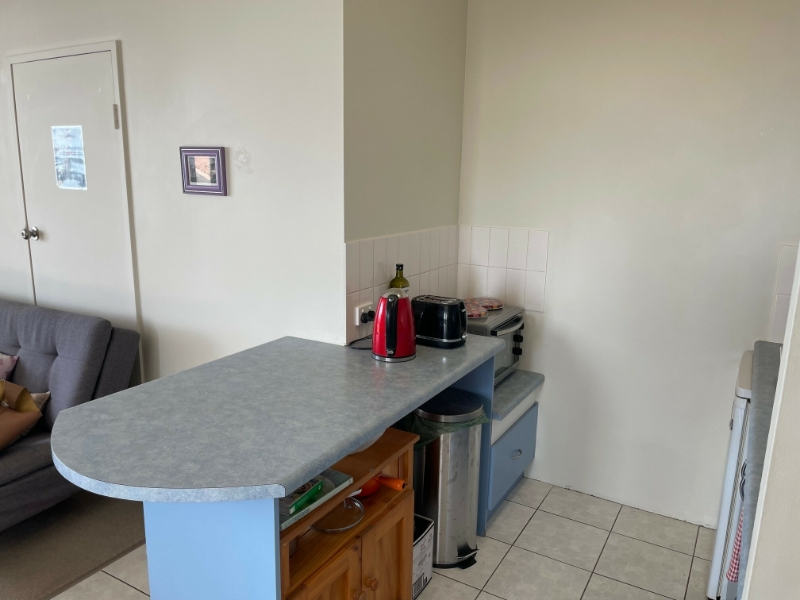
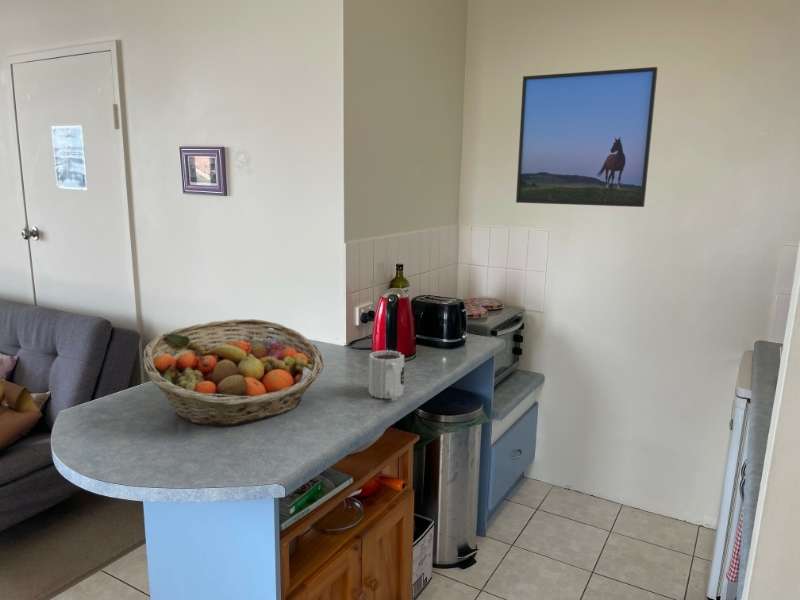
+ mug (388, 376)
+ fruit basket (237, 369)
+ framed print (581, 139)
